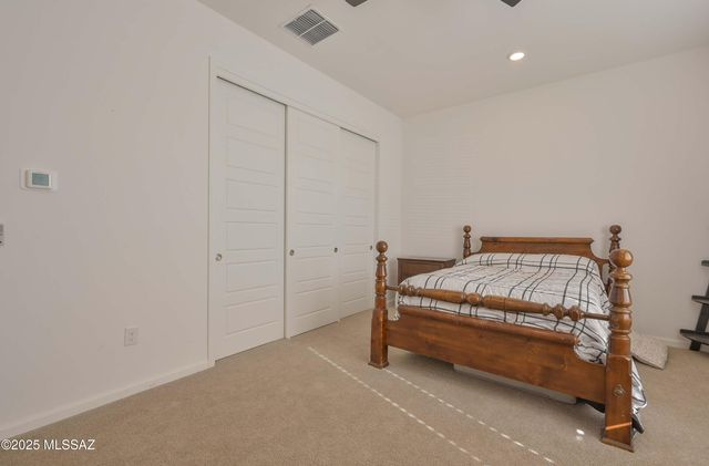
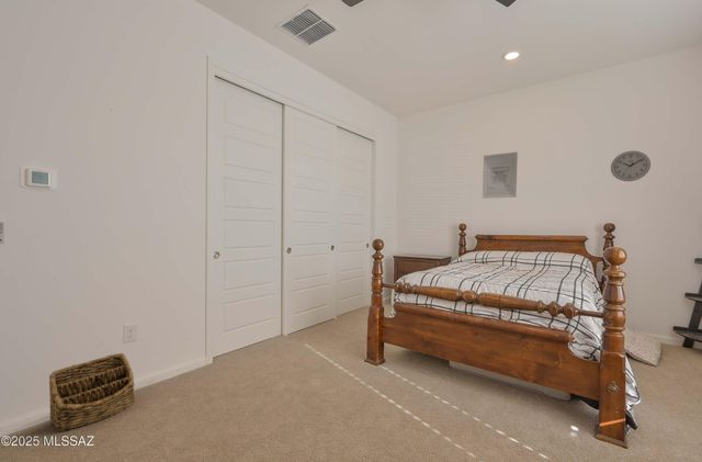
+ basket (94, 388)
+ wall clock (630, 166)
+ wall art (499, 176)
